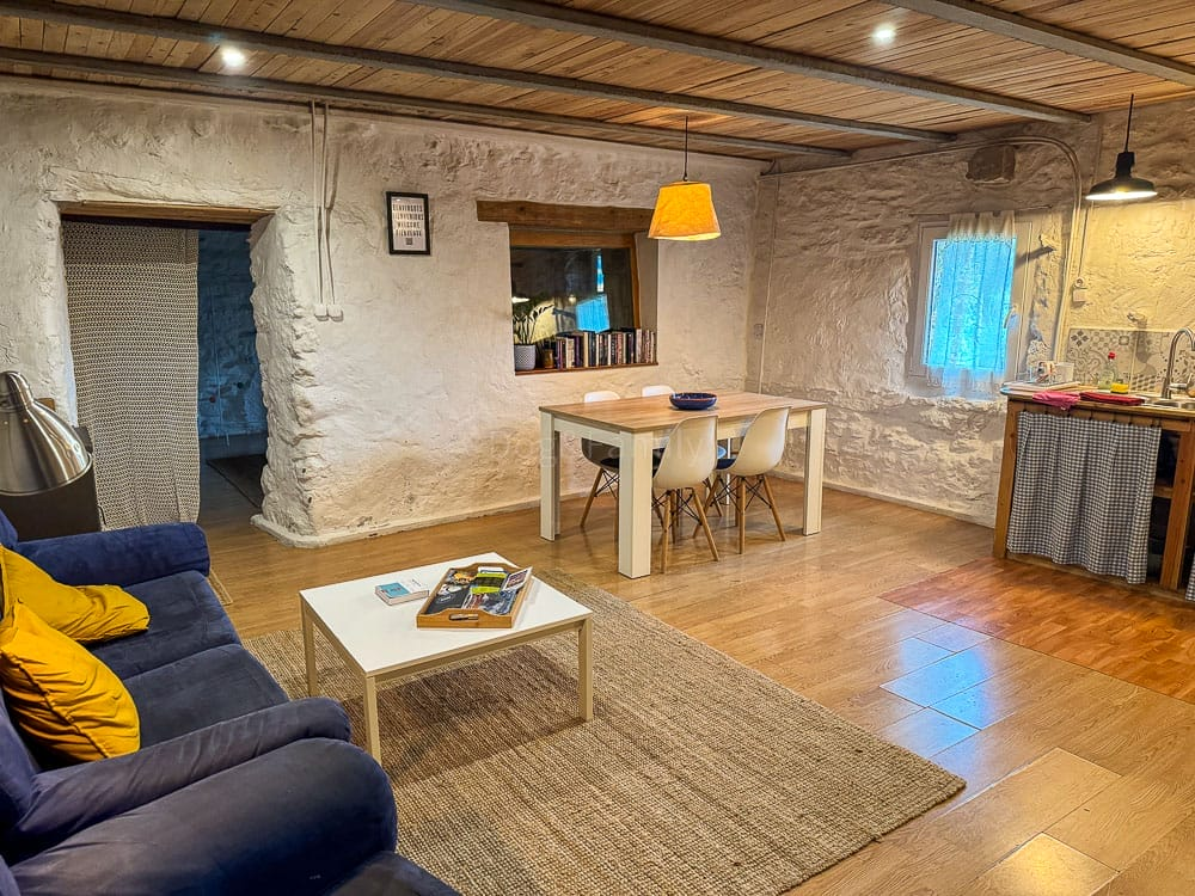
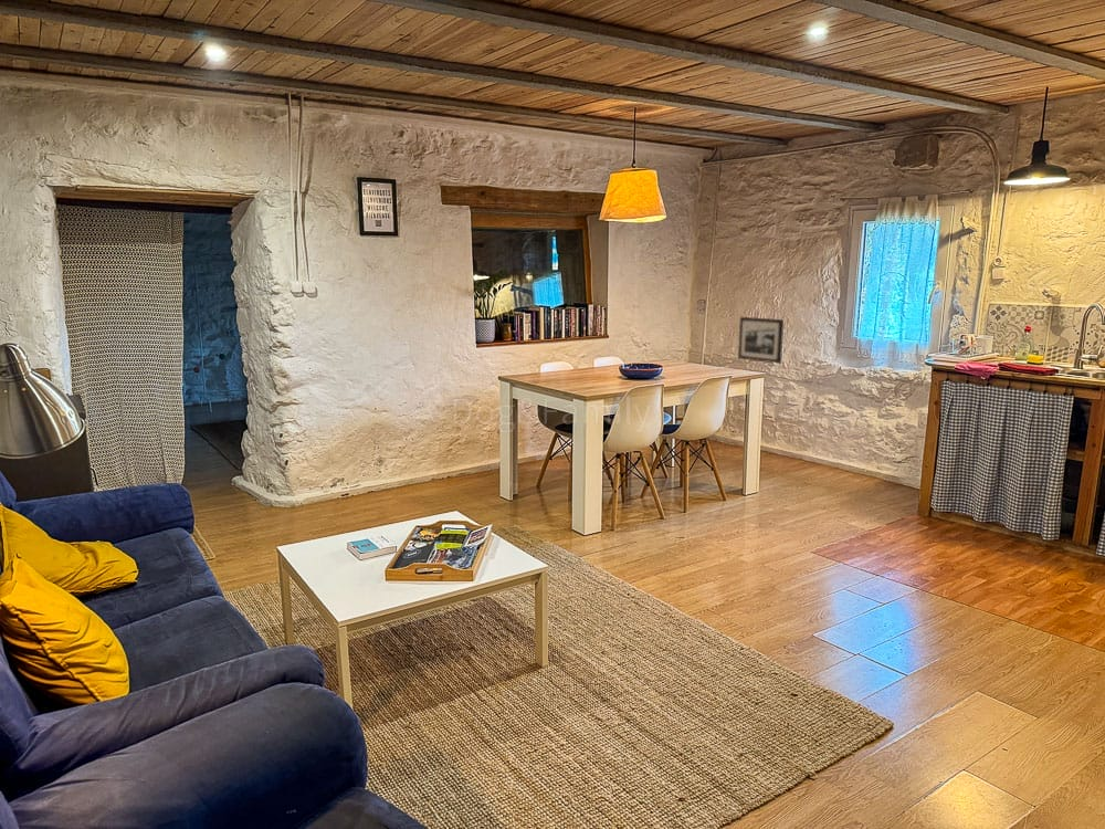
+ picture frame (760, 339)
